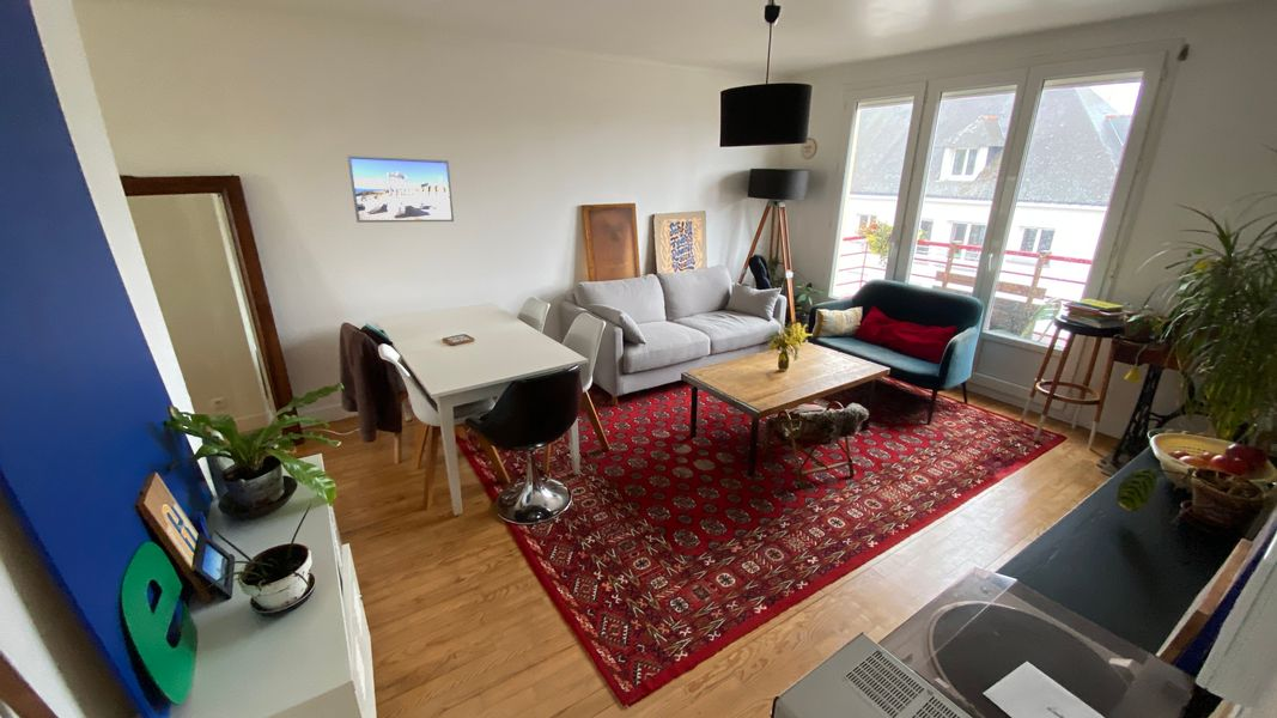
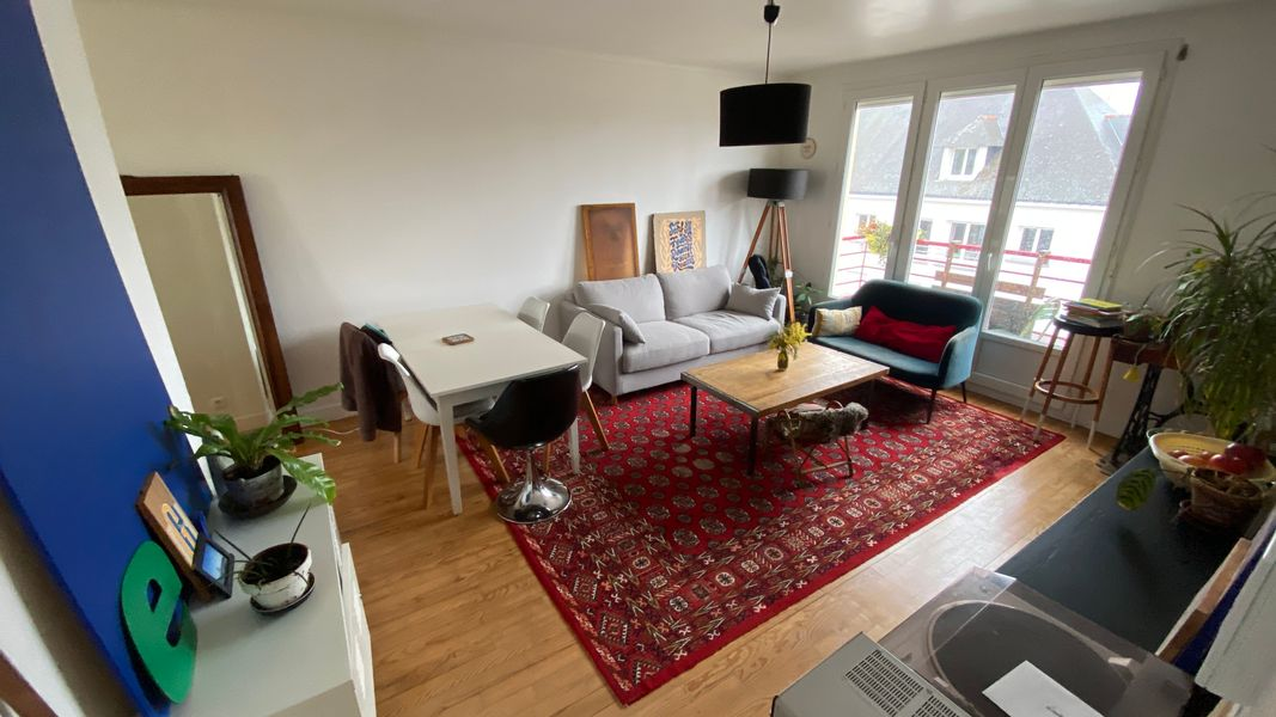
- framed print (403, 190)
